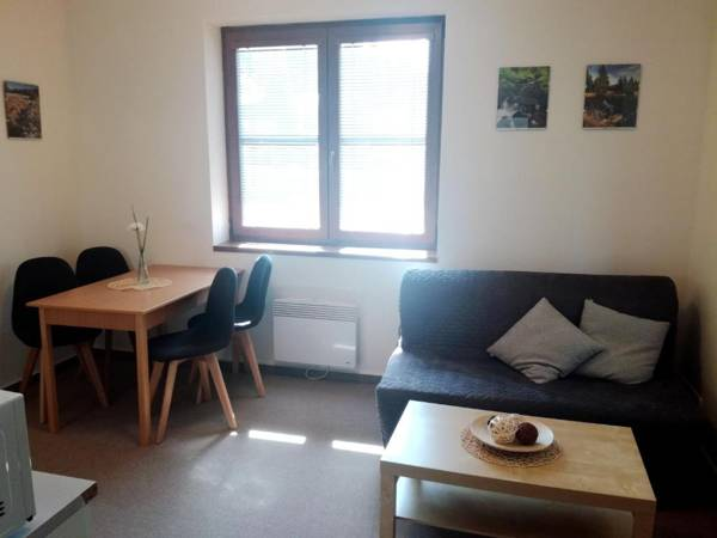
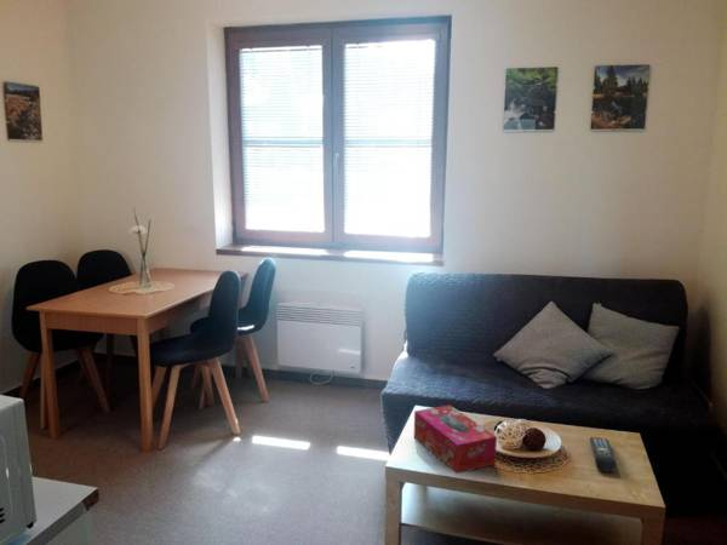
+ tissue box (452, 436)
+ remote control (601, 452)
